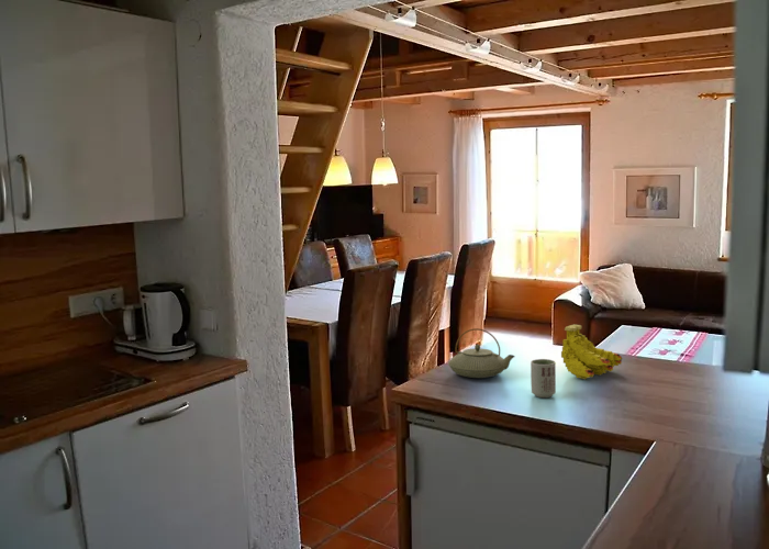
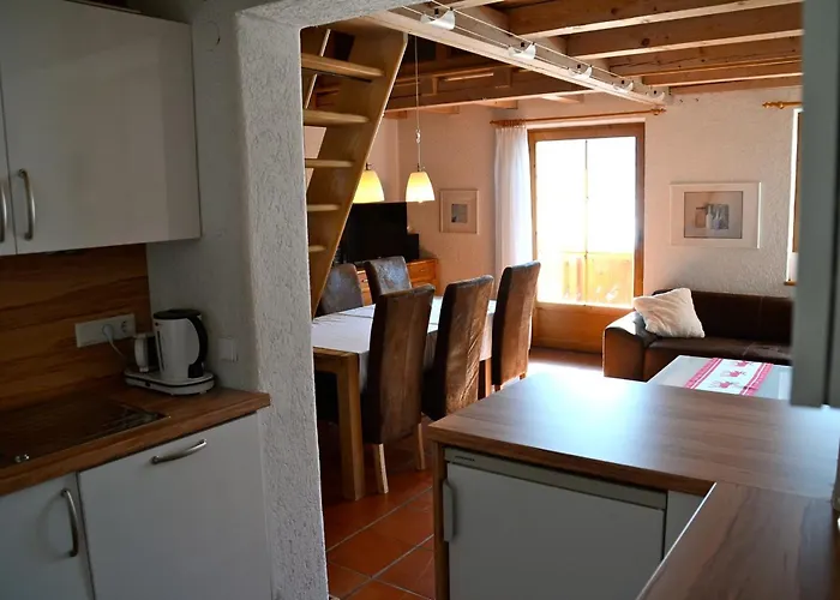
- fruit (590, 350)
- cup (543, 378)
- teapot (481, 351)
